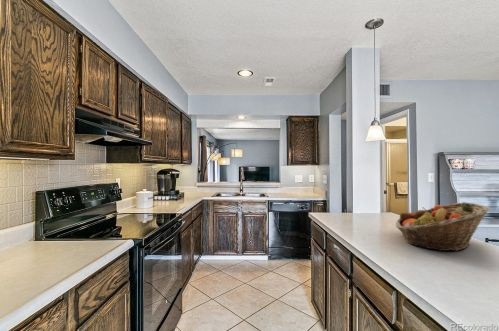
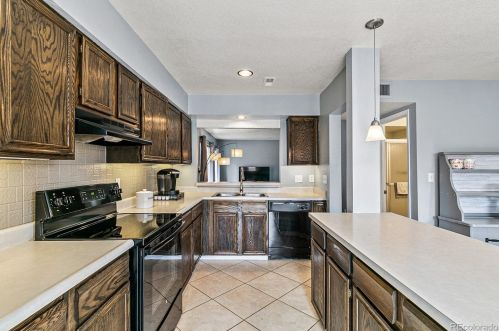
- fruit basket (438, 222)
